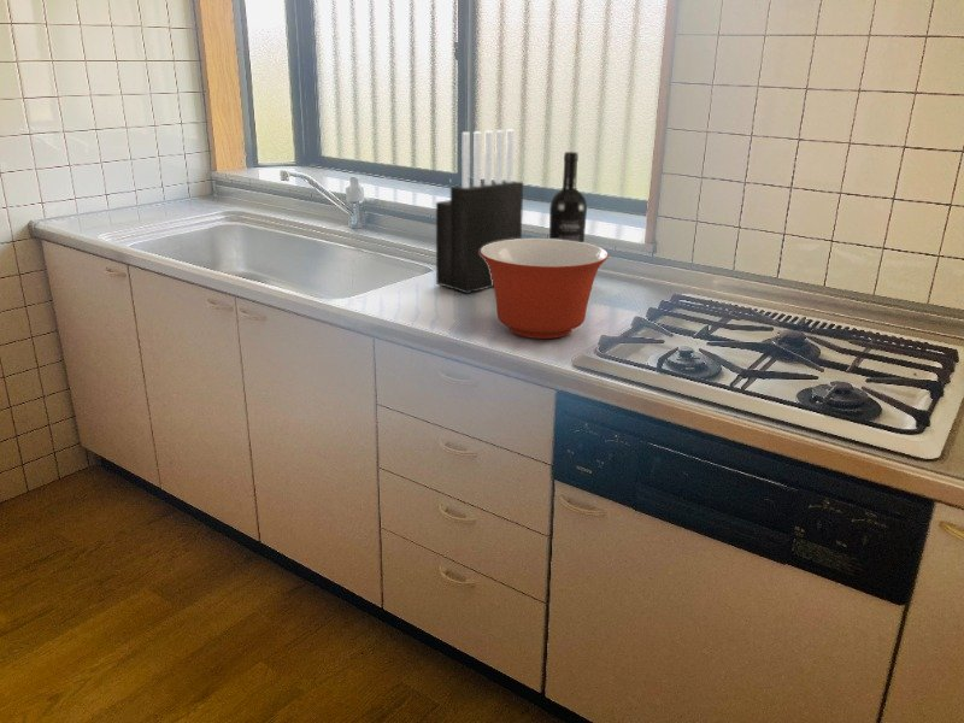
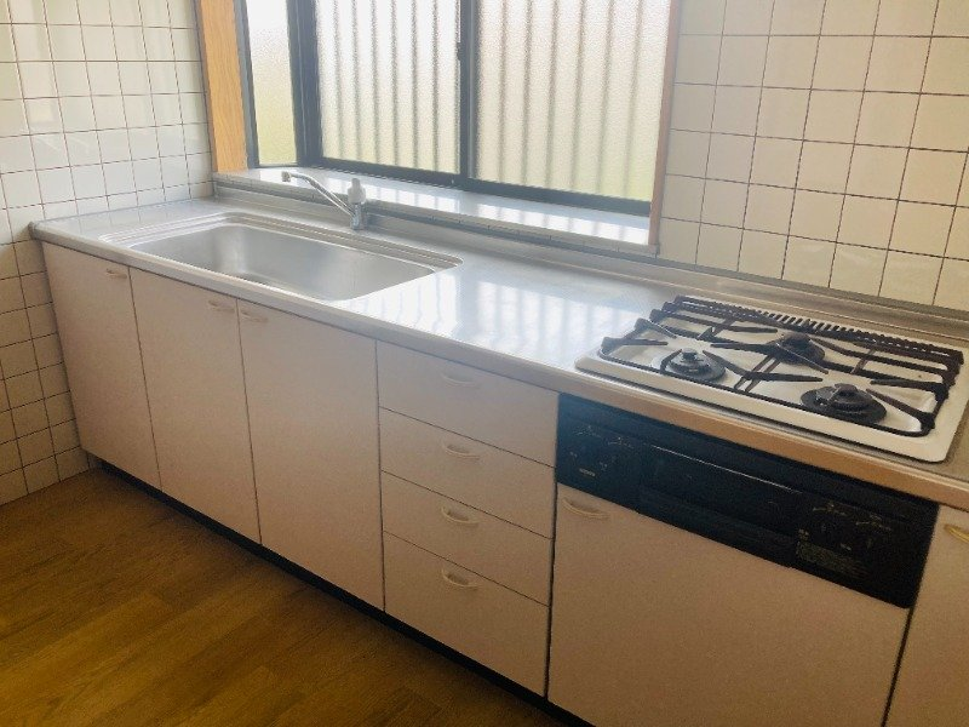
- mixing bowl (541, 290)
- knife block (476, 207)
- wine bottle (568, 218)
